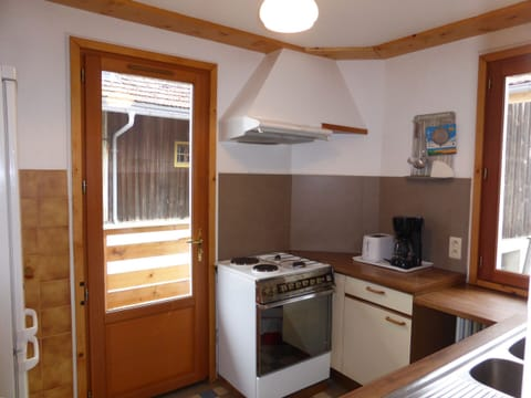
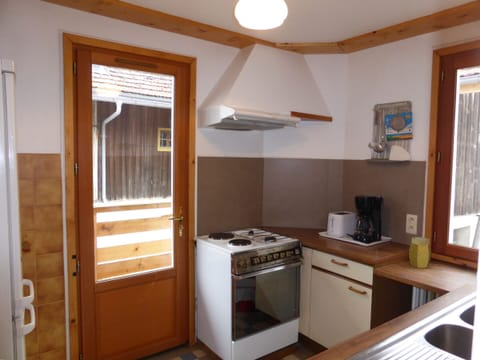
+ jar (420, 252)
